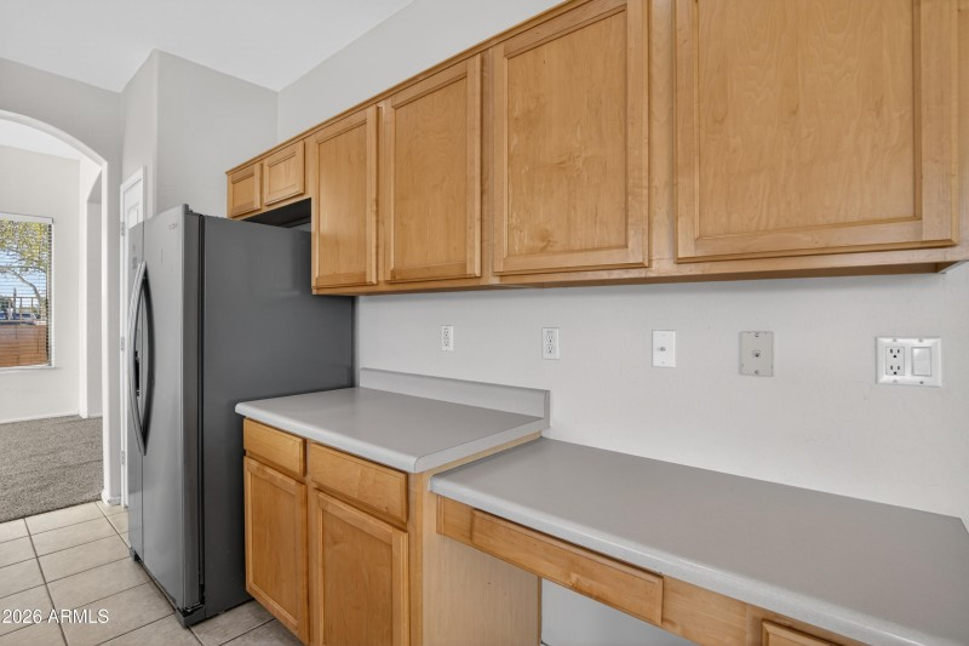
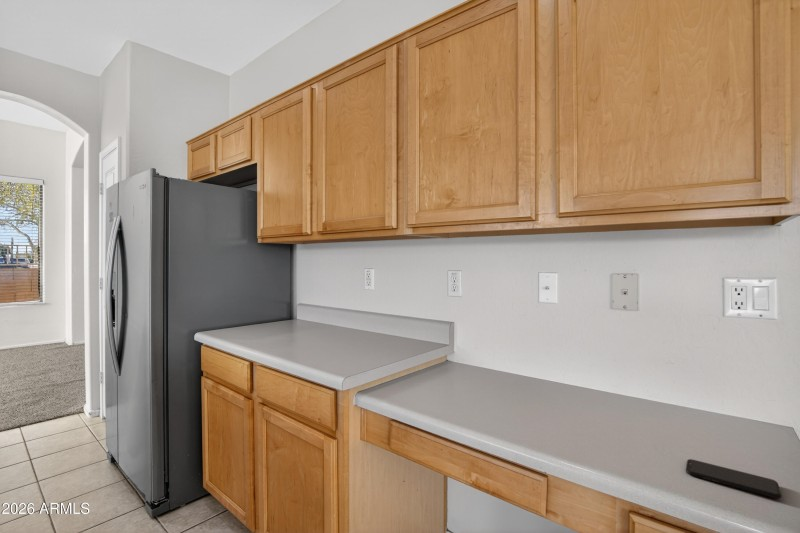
+ smartphone (730, 477)
